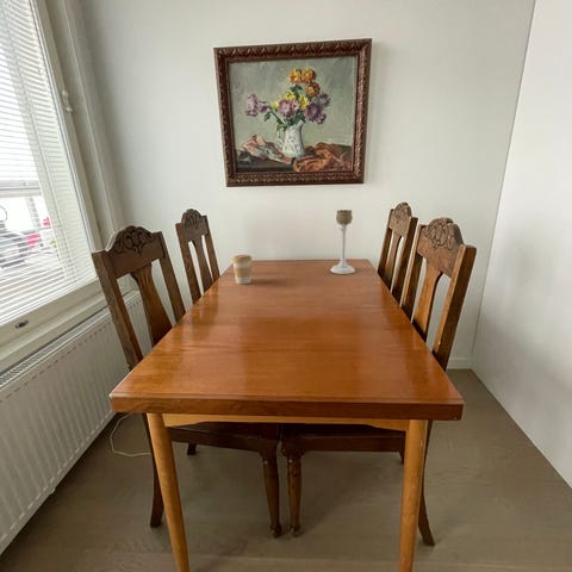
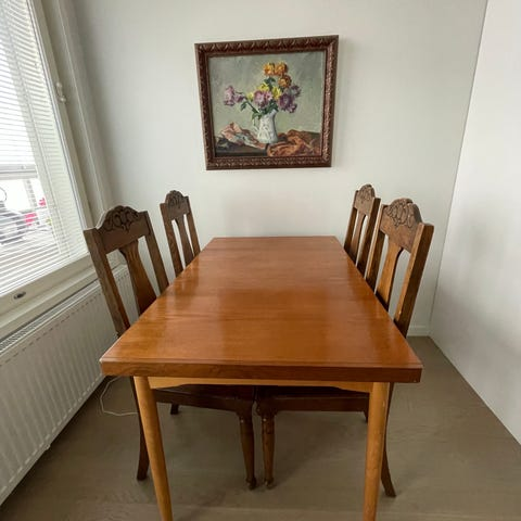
- candle holder (343, 241)
- coffee cup (242, 268)
